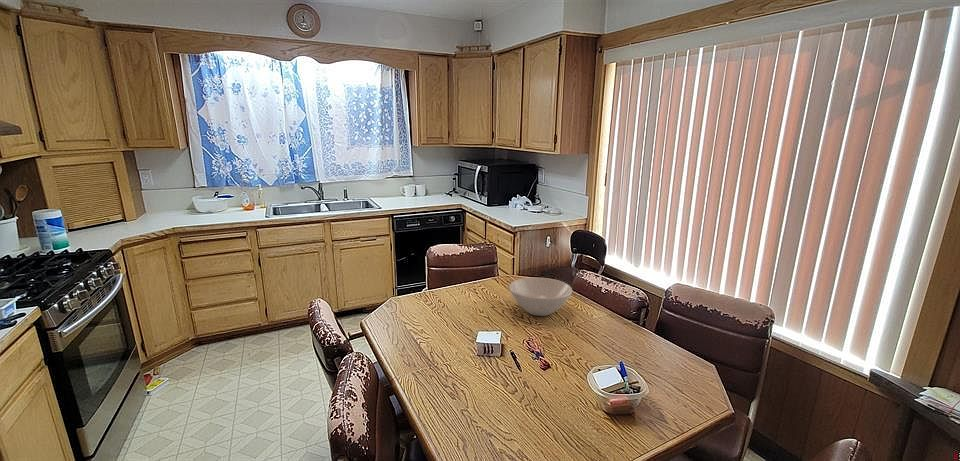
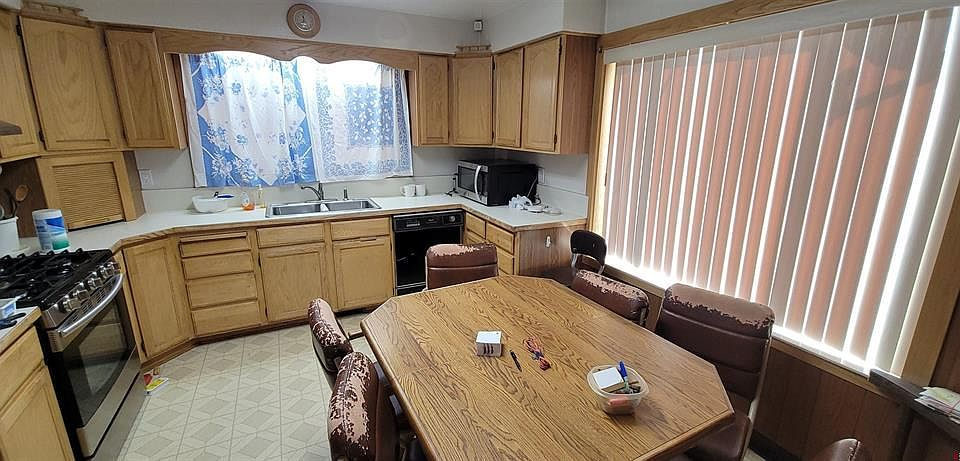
- bowl (539, 299)
